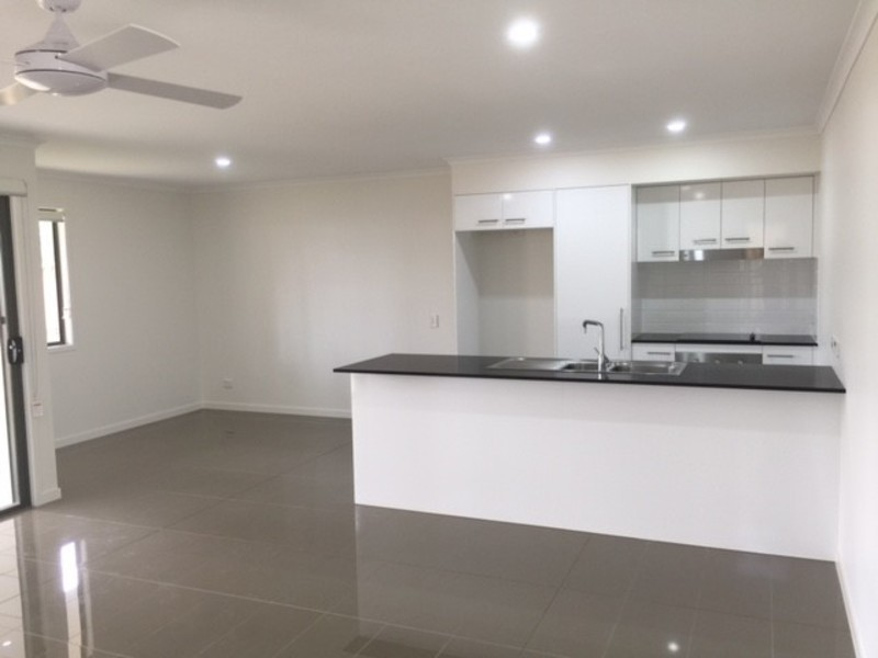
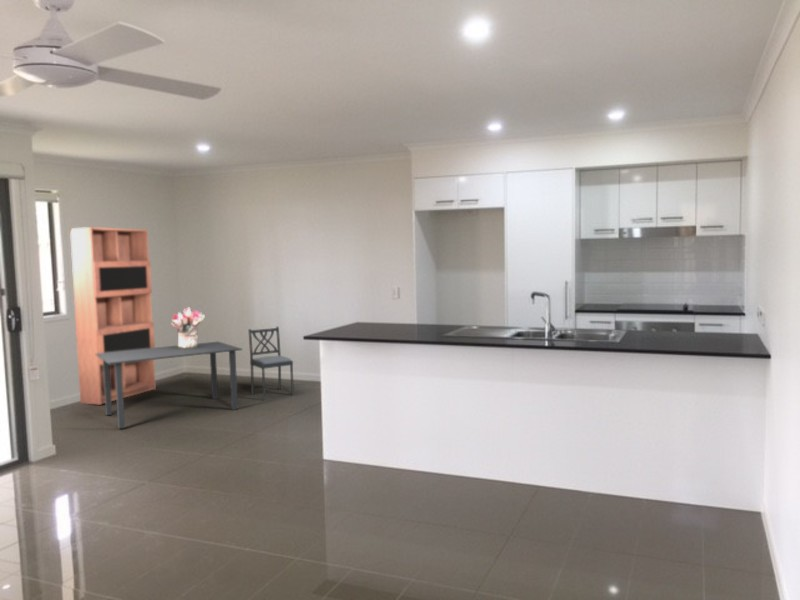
+ bouquet (186, 327)
+ dining set (211, 371)
+ bookcase (115, 313)
